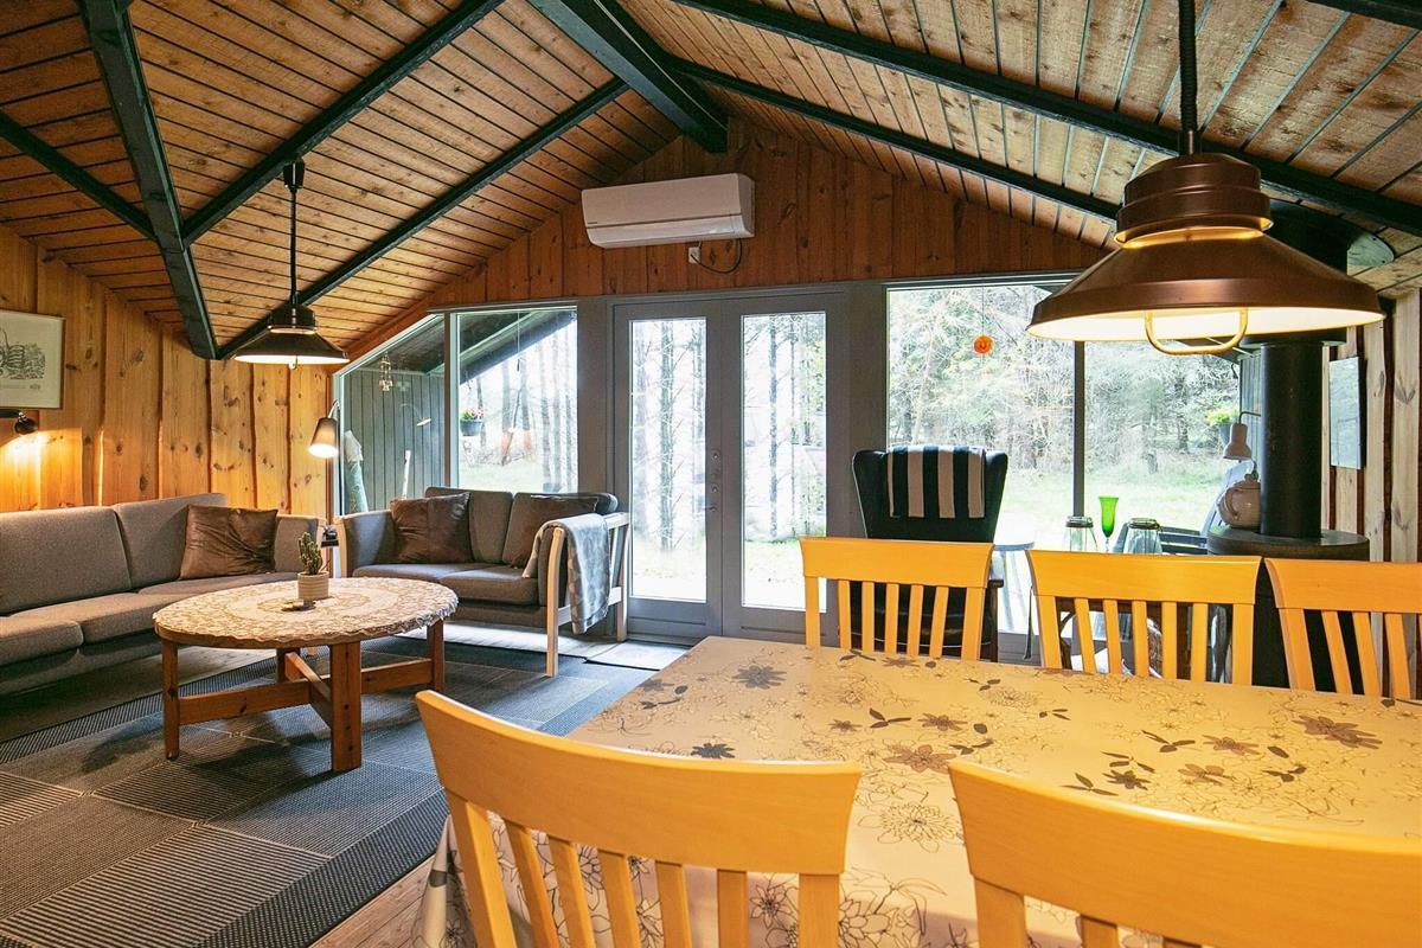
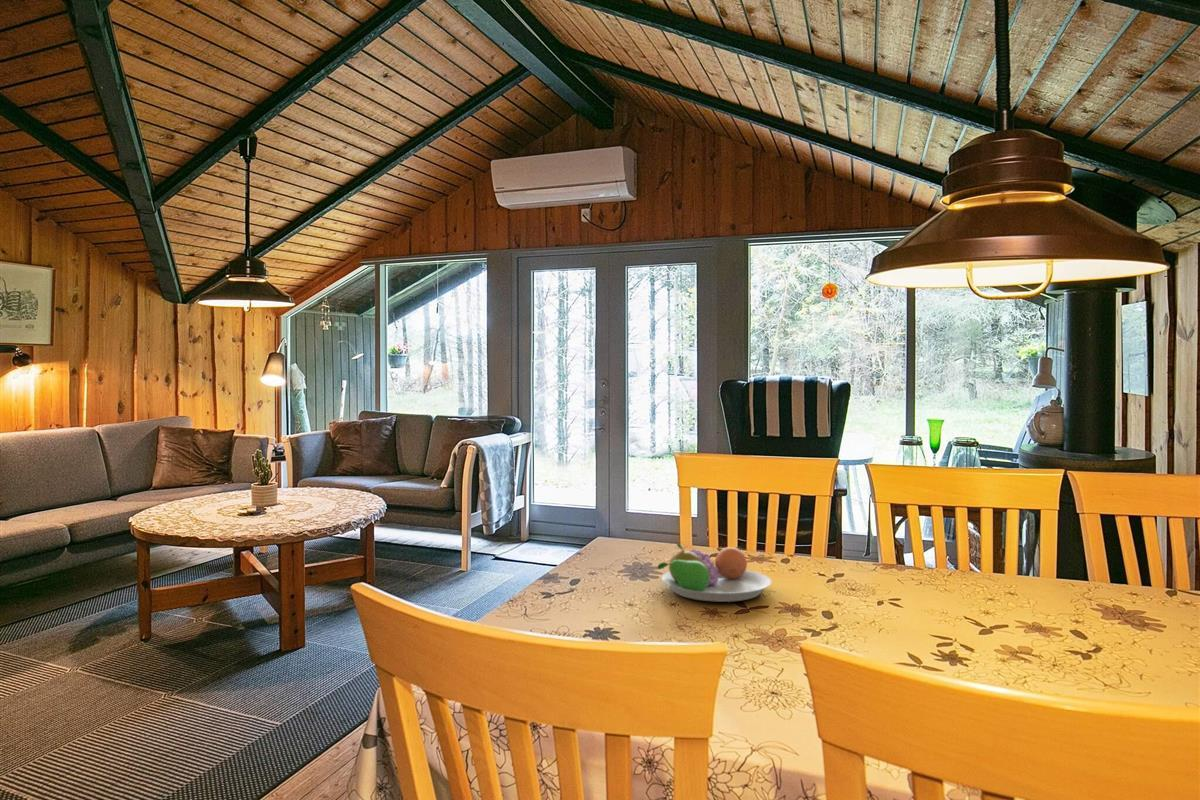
+ fruit bowl (711, 568)
